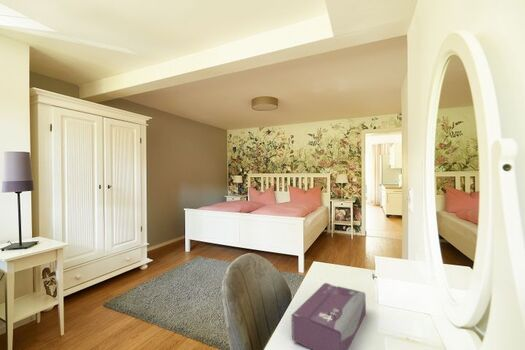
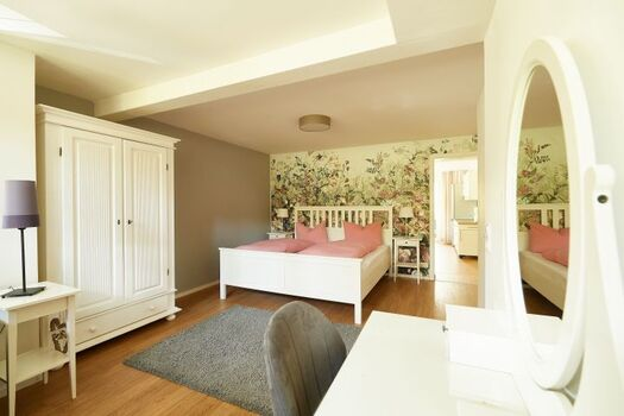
- tissue box (331, 314)
